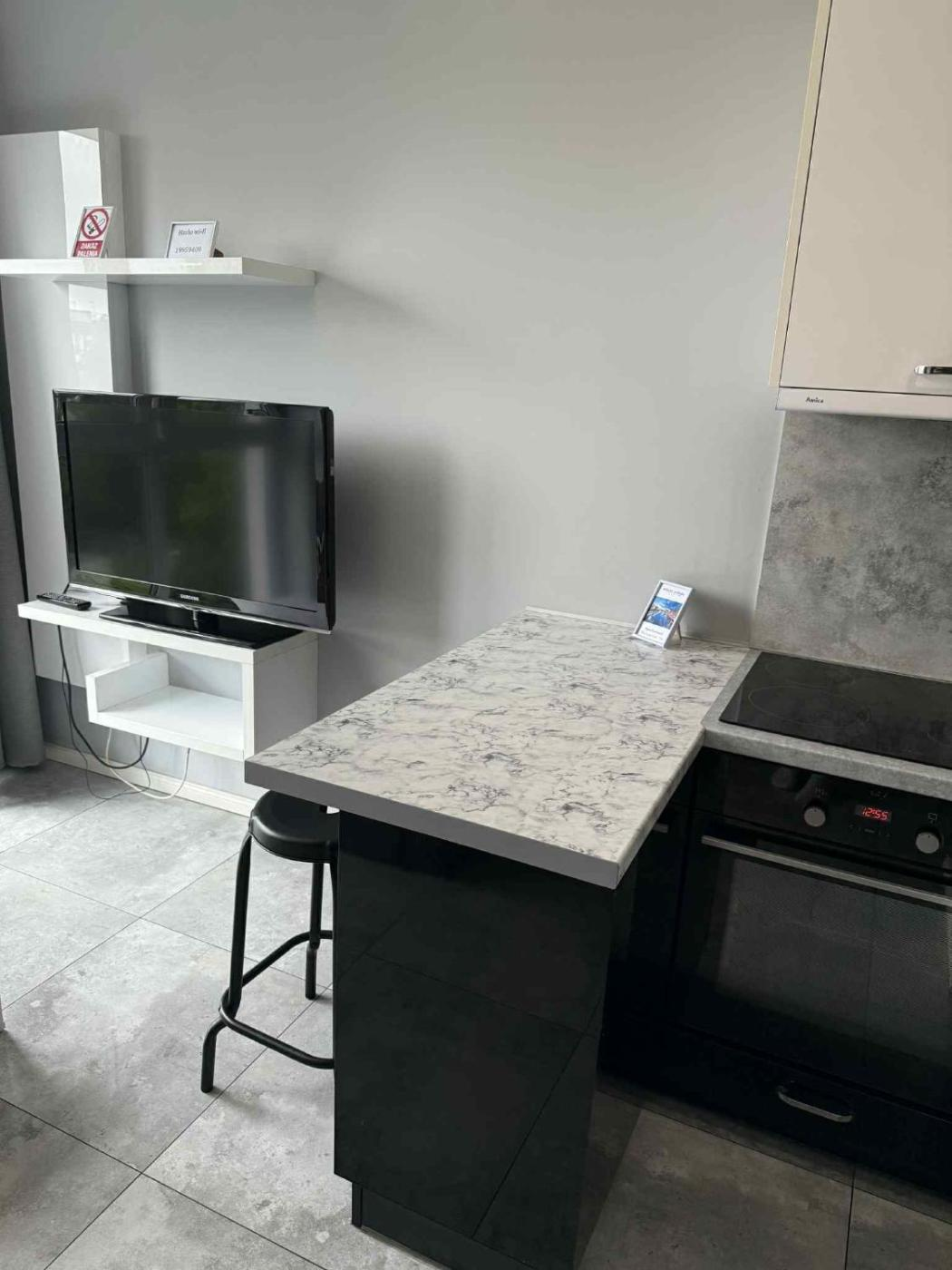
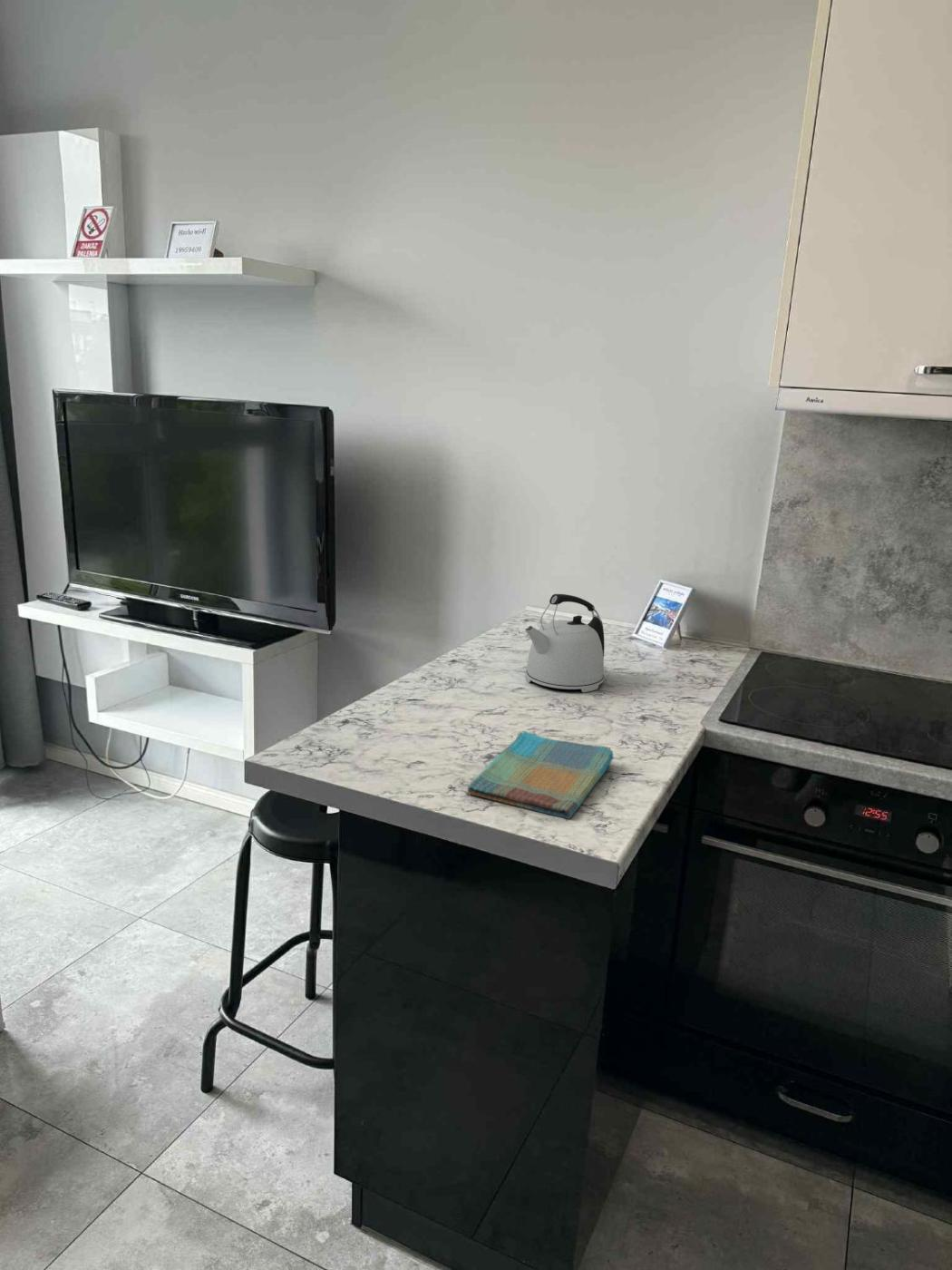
+ dish towel (544, 770)
+ kettle (565, 637)
